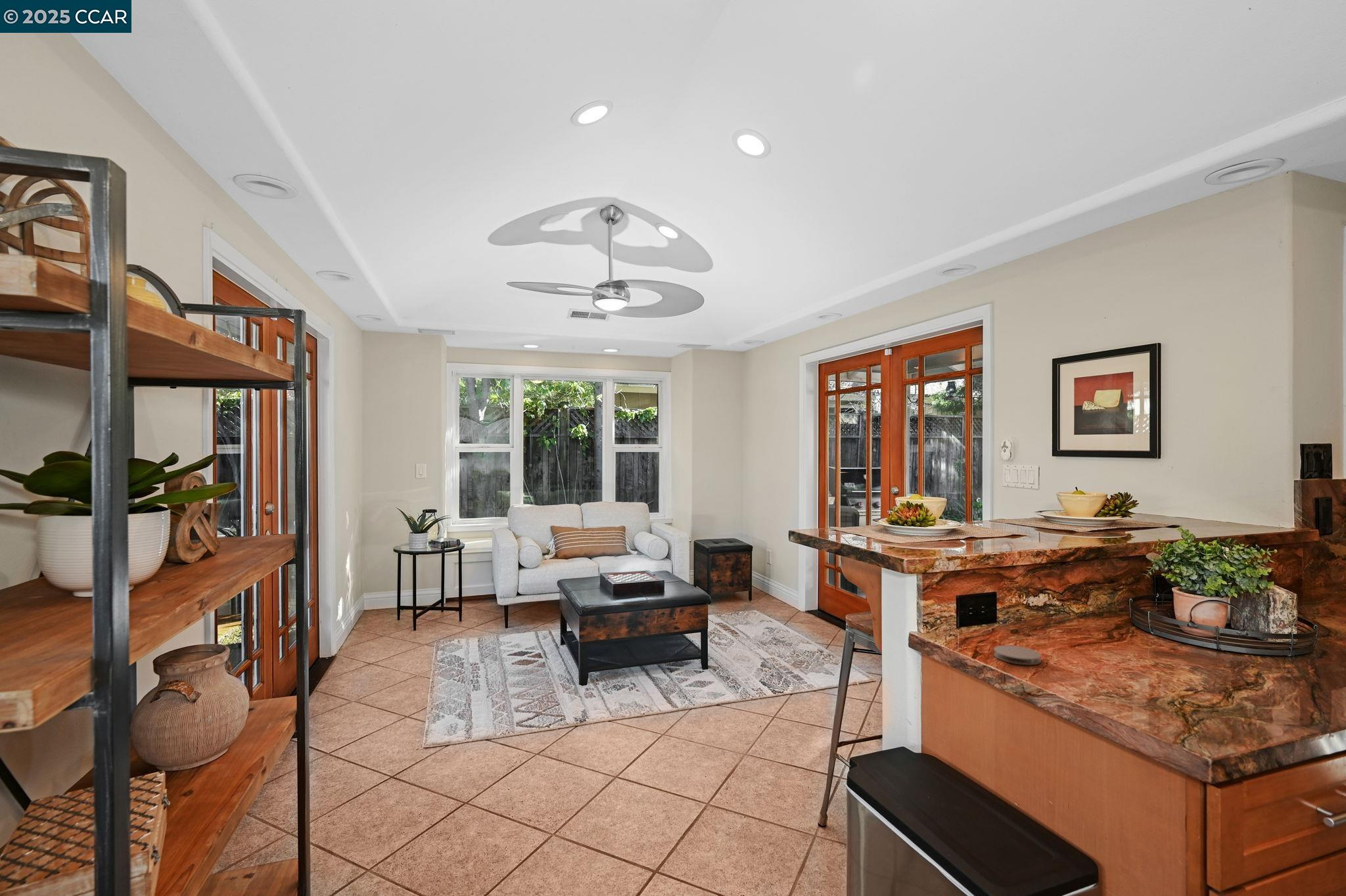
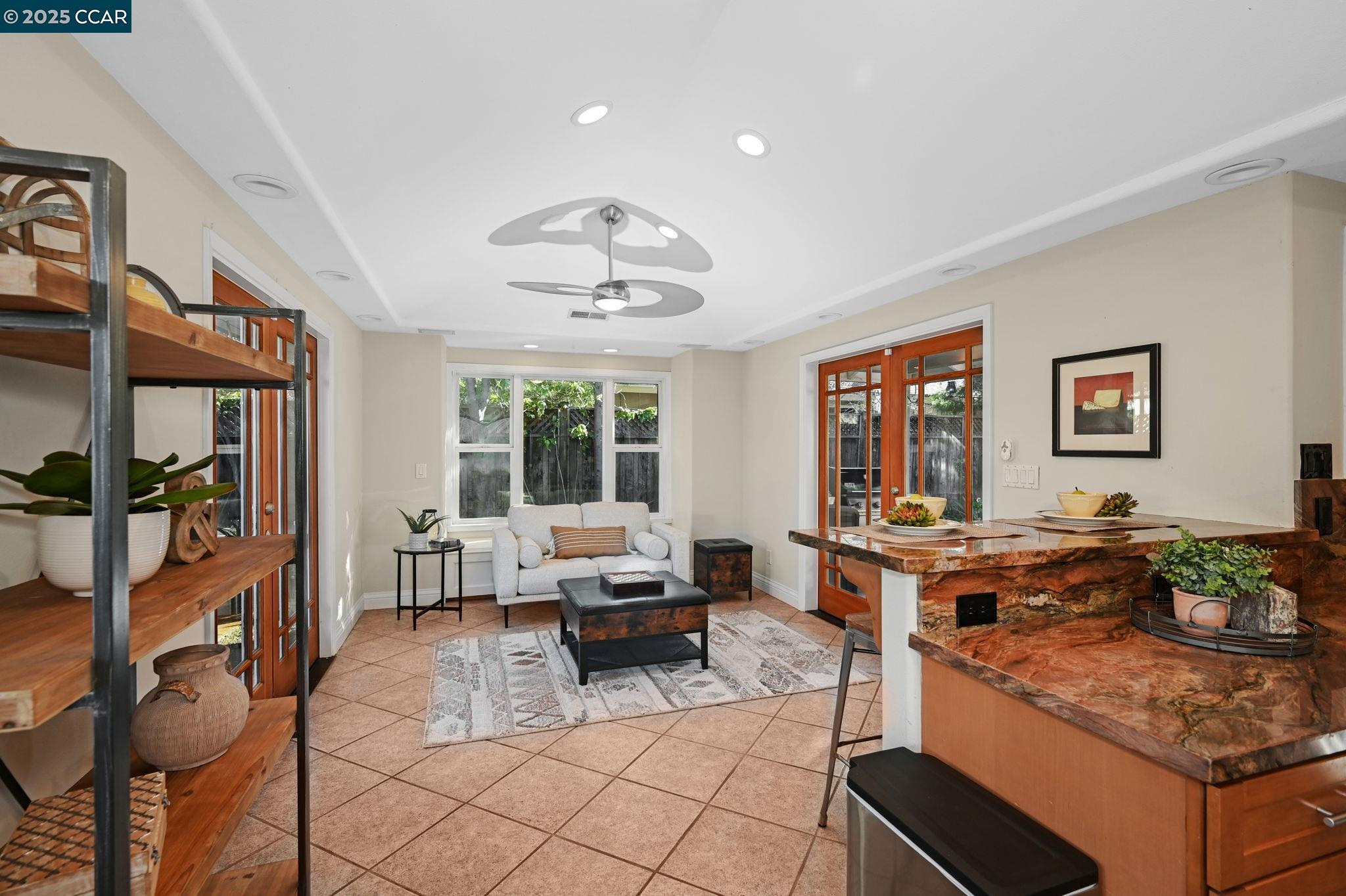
- coaster (1017, 654)
